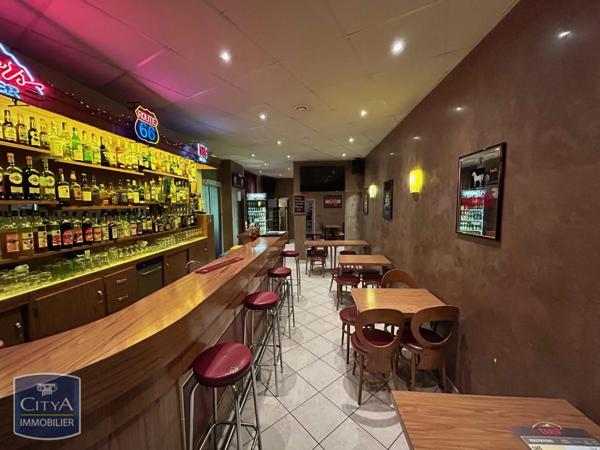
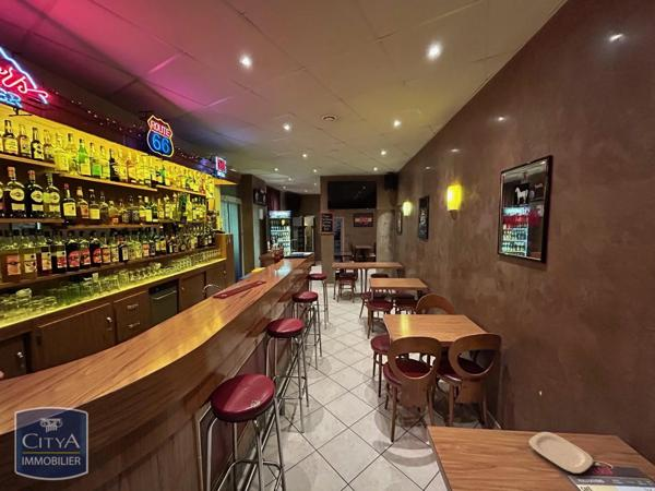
+ plate (559, 452)
